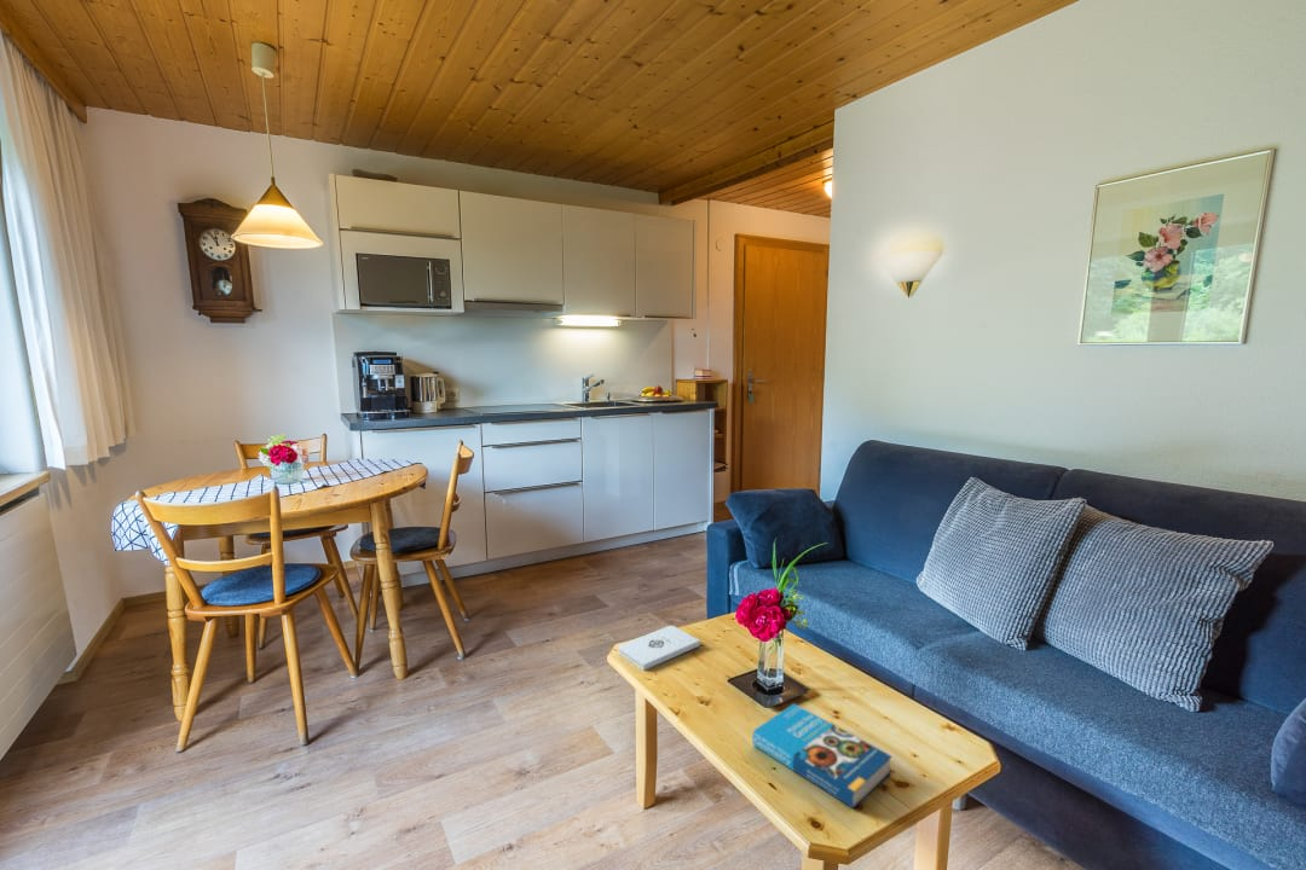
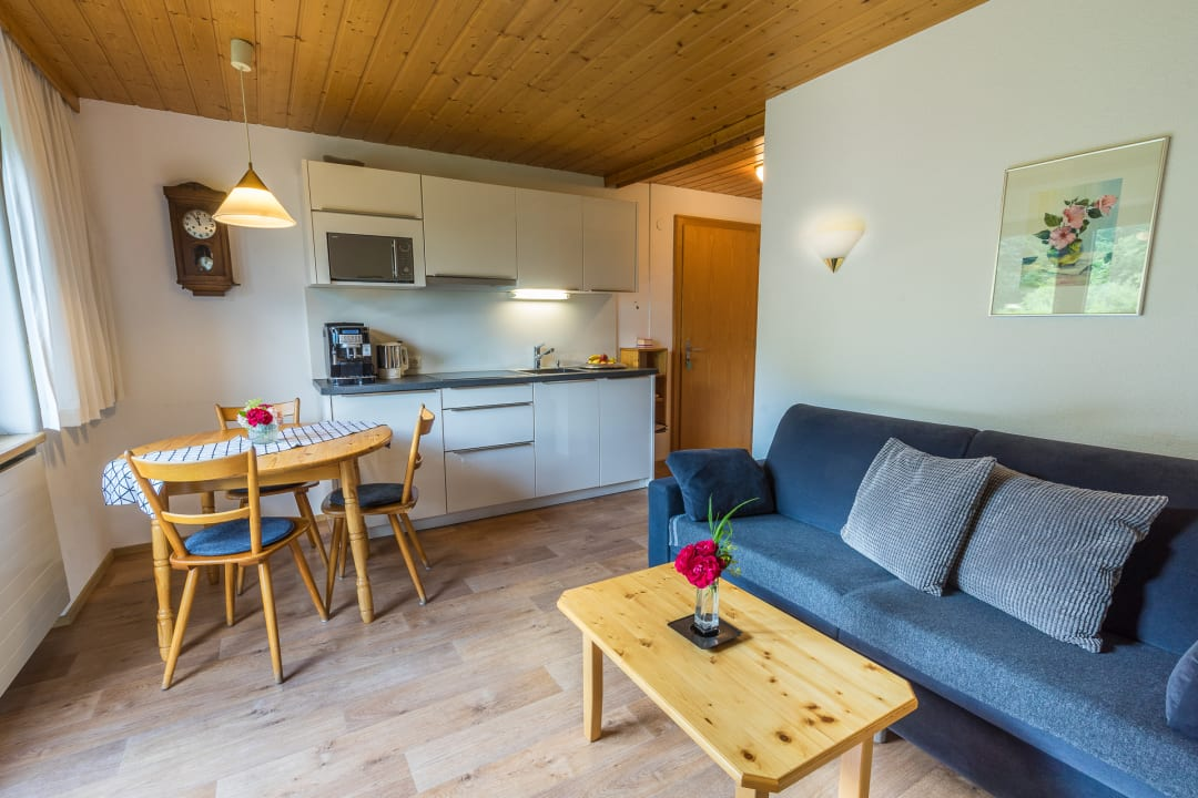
- book (819, 750)
- notepad (658, 645)
